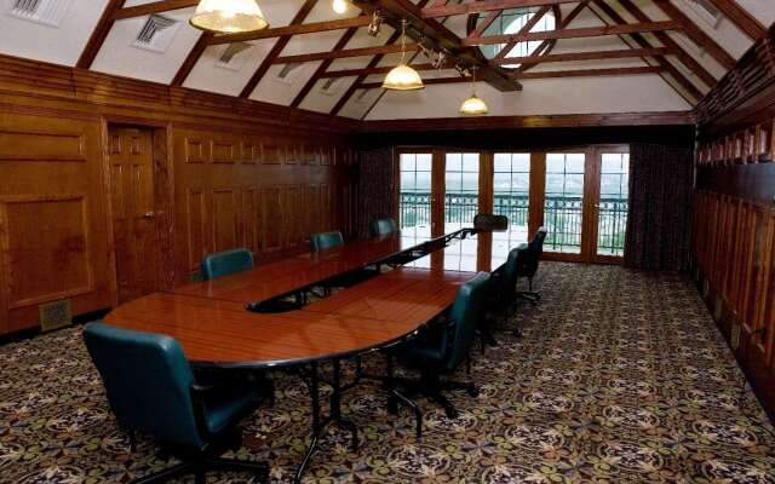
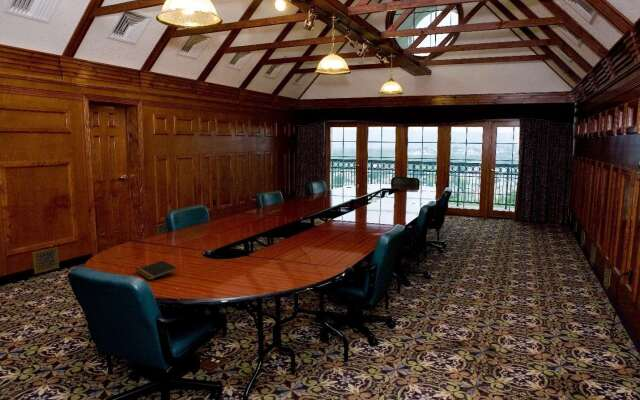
+ notepad (156, 269)
